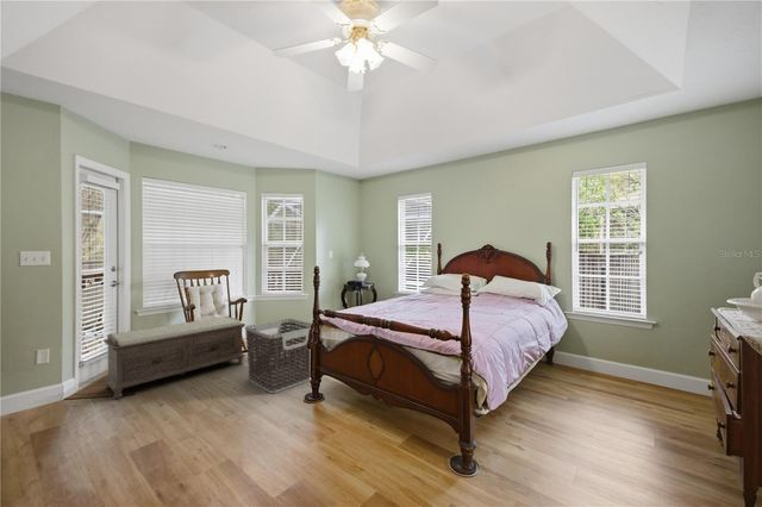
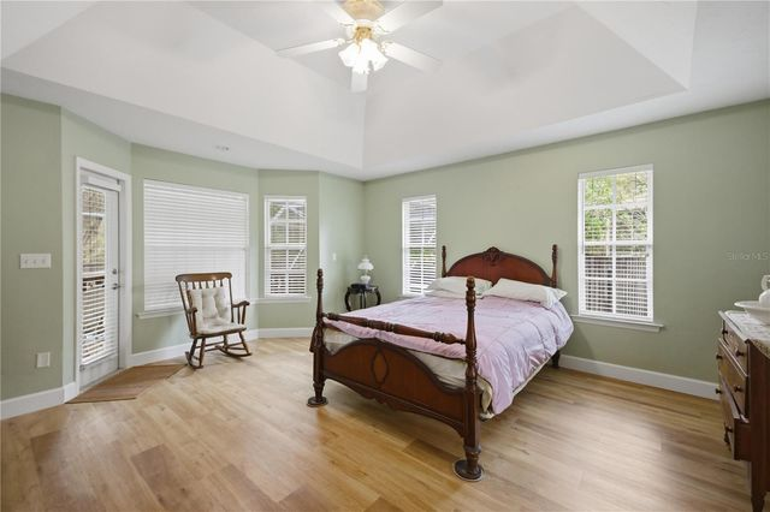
- clothes hamper (281, 351)
- bench (181, 350)
